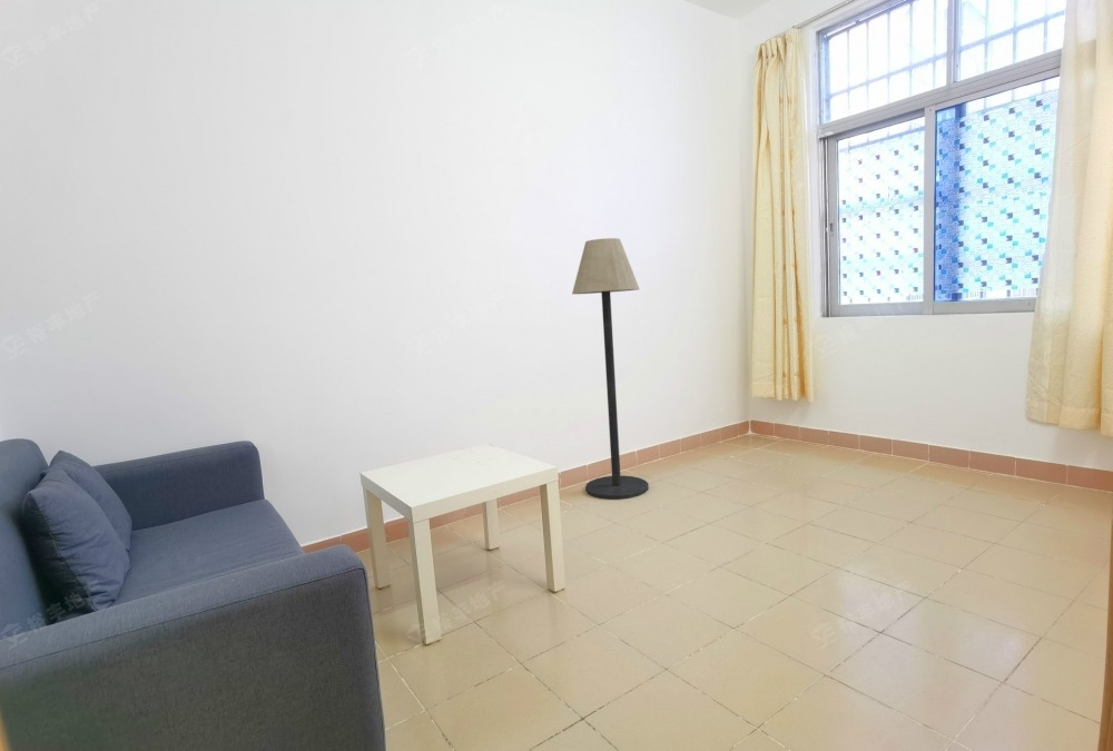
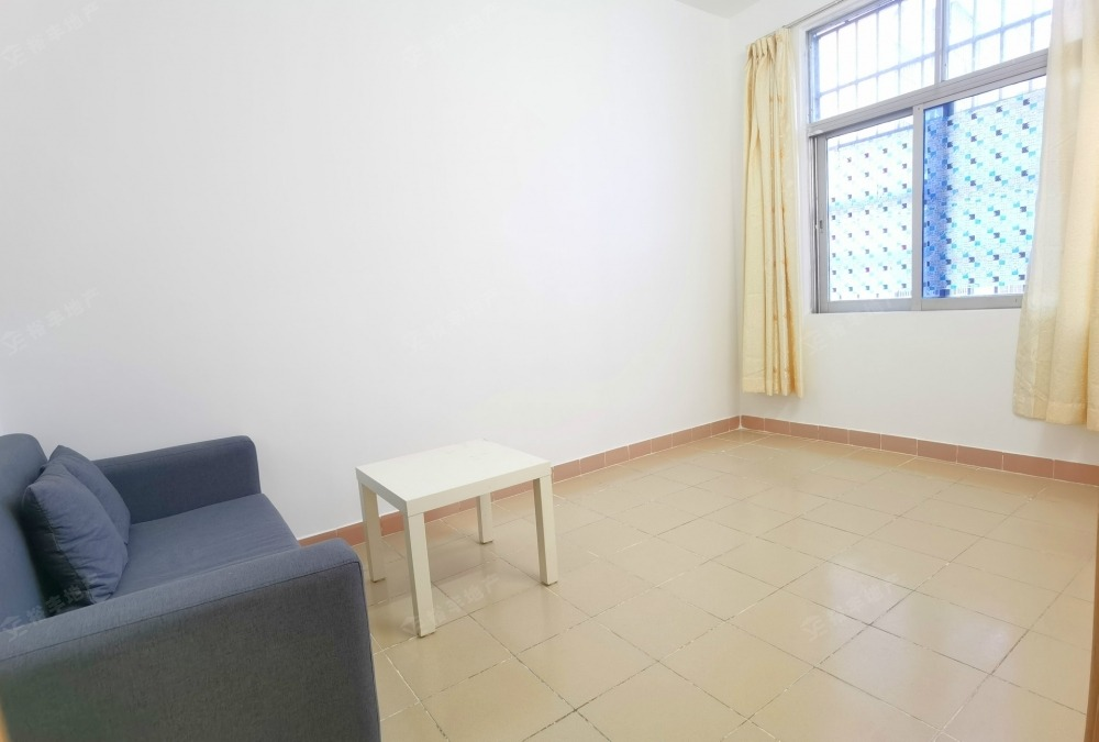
- floor lamp (610, 367)
